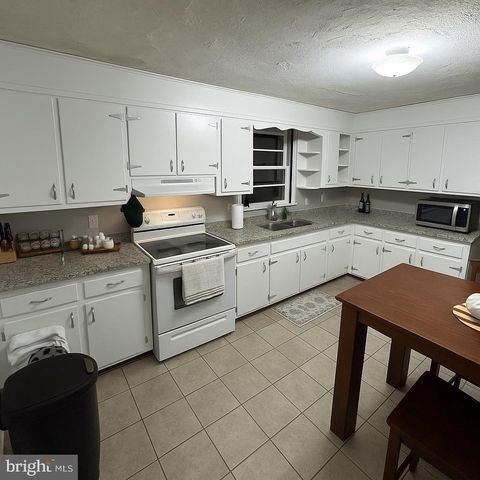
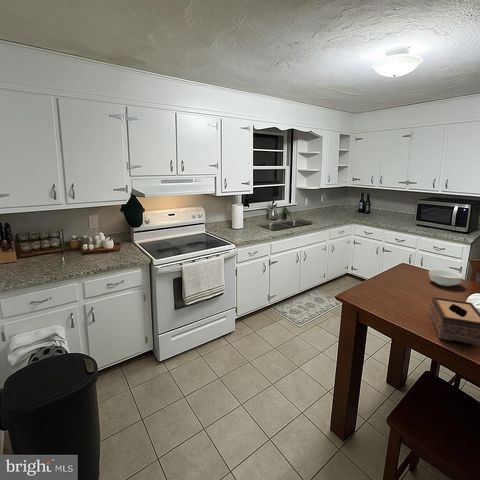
+ cereal bowl (444, 278)
+ tissue box (456, 319)
